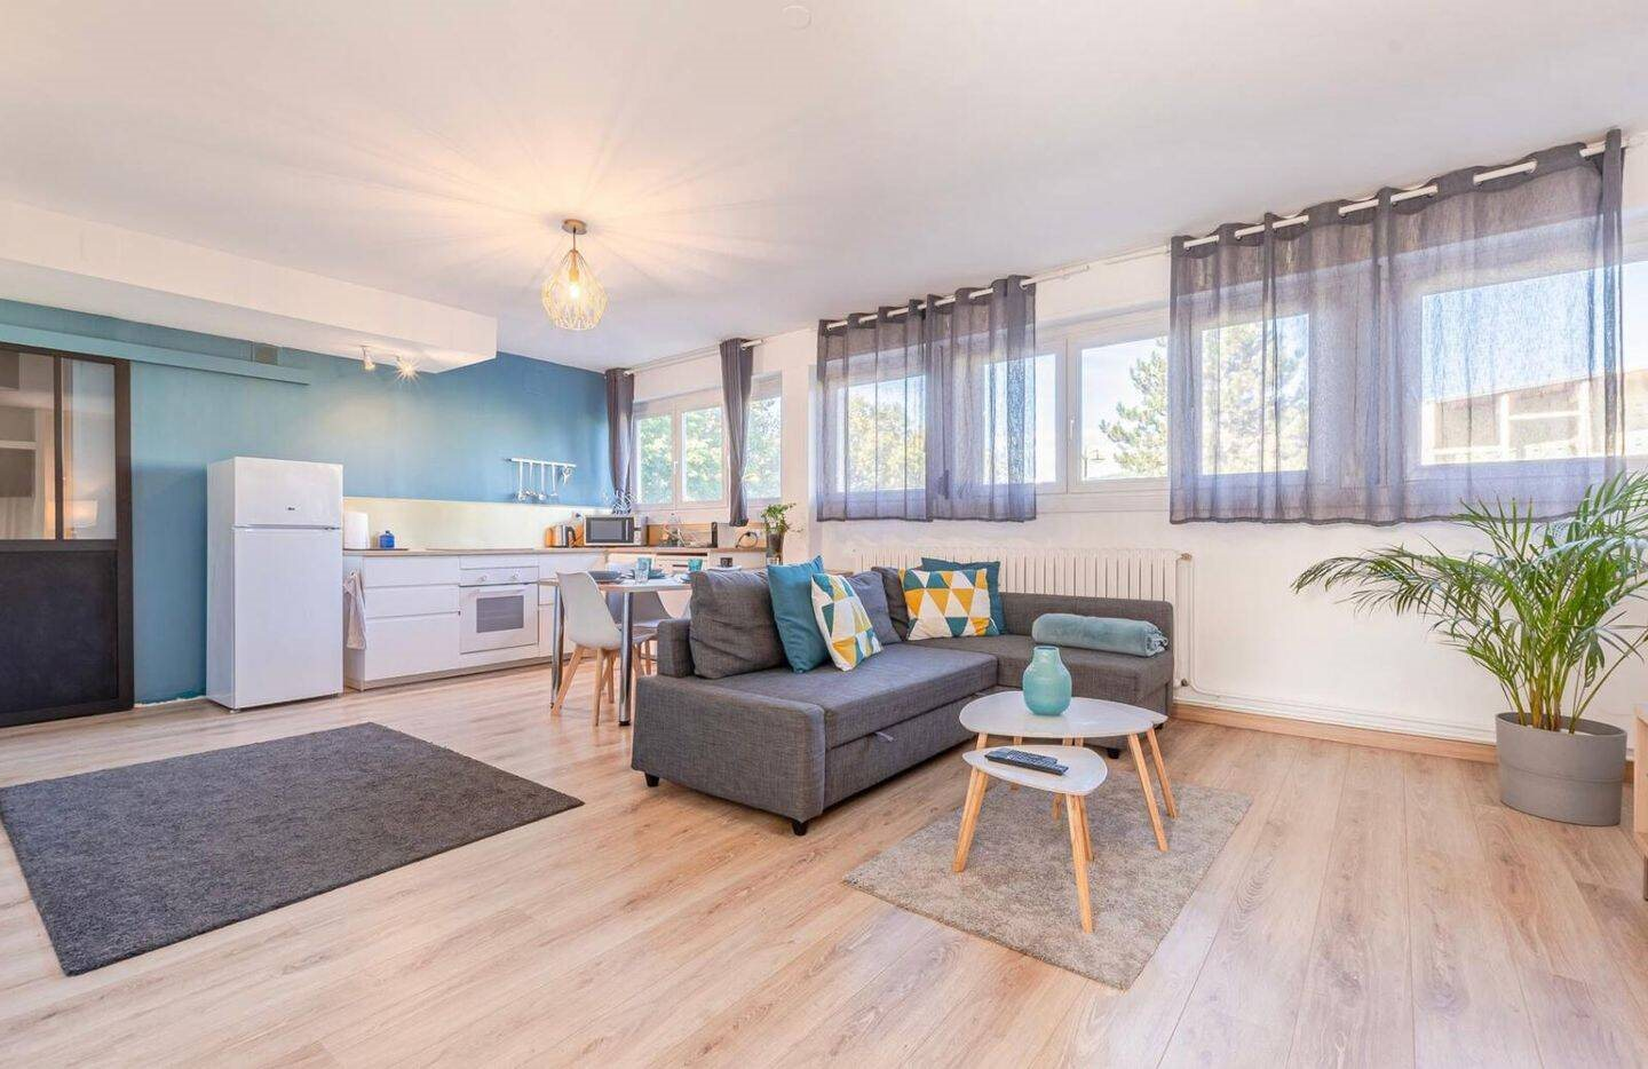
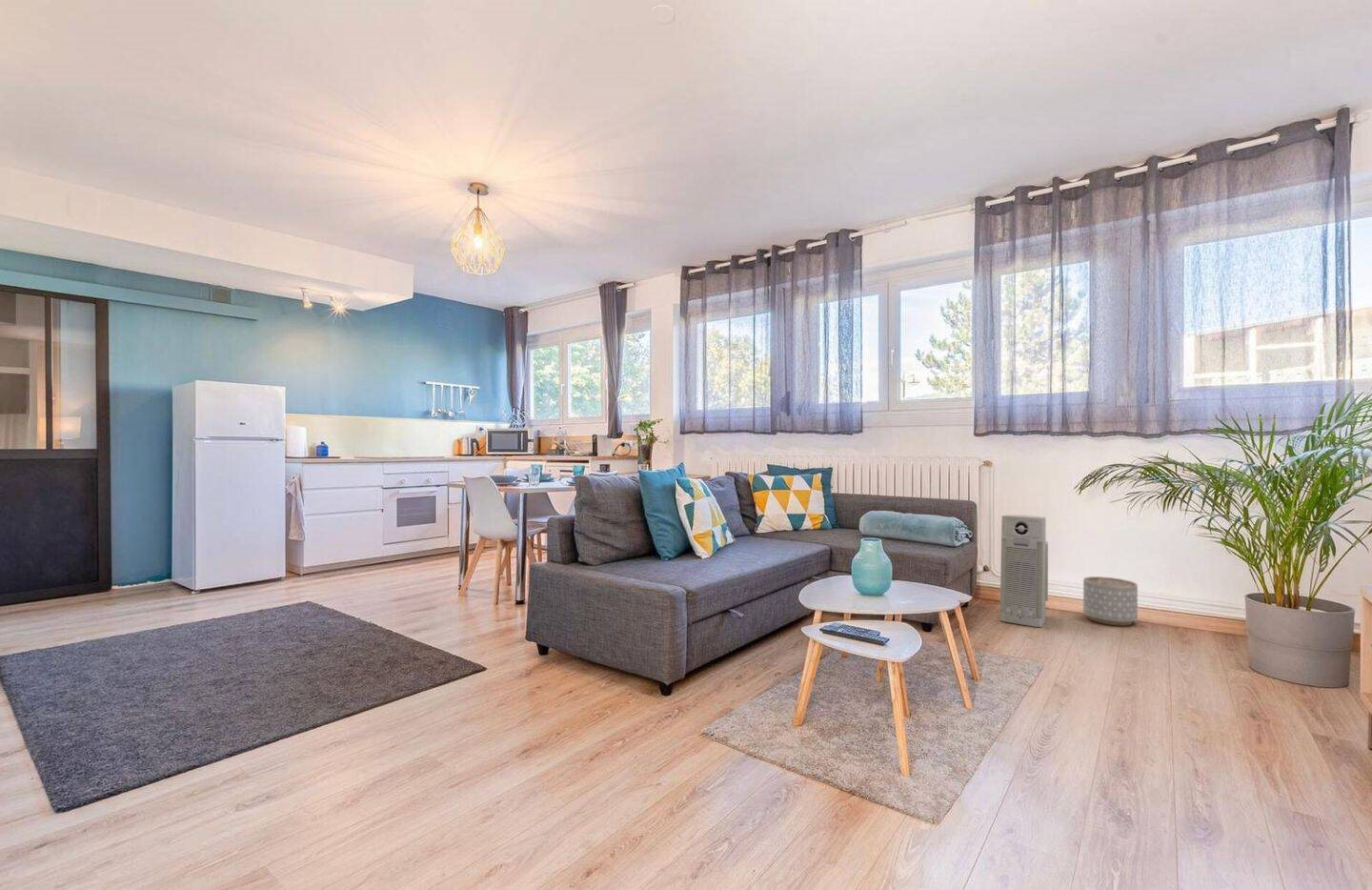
+ planter (1109, 600)
+ air purifier (1025, 566)
